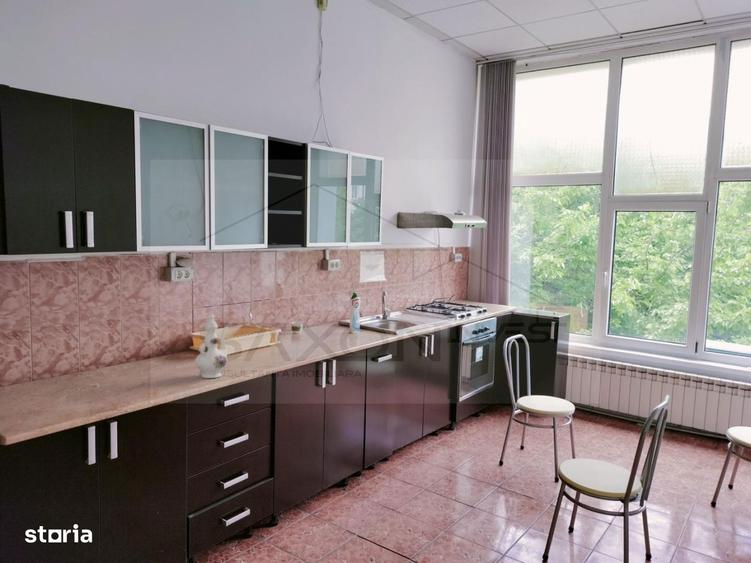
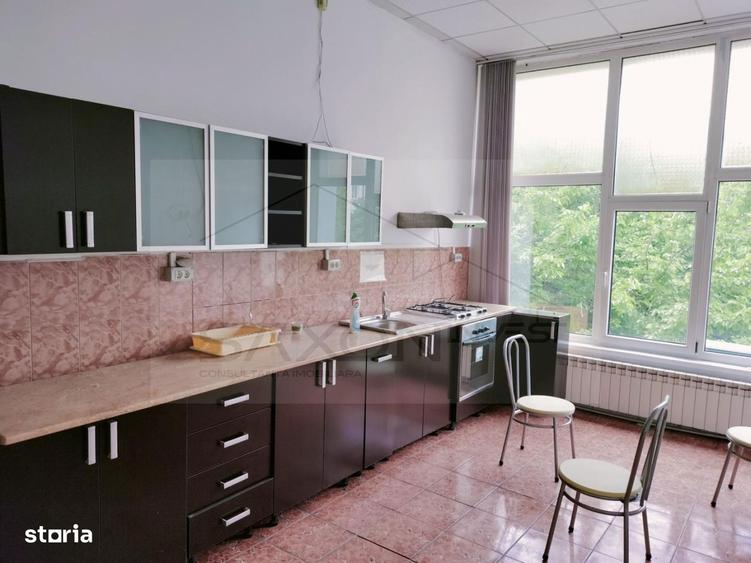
- chinaware (214, 344)
